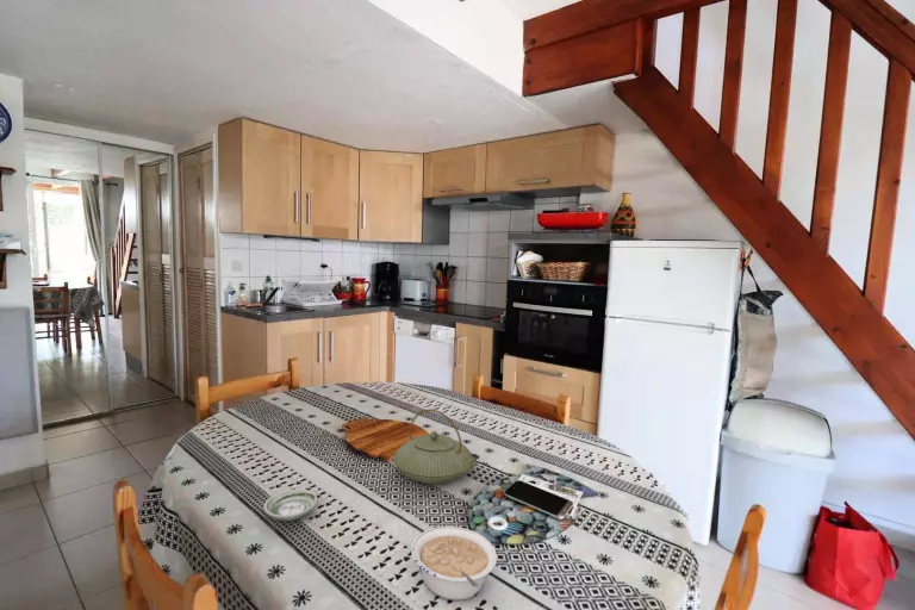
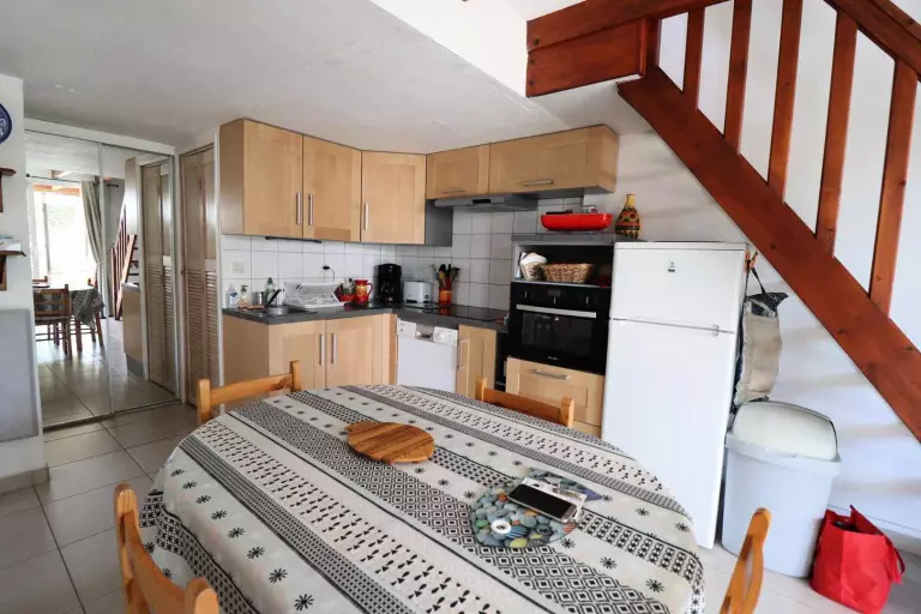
- legume (456, 564)
- saucer (291, 506)
- teapot (438, 442)
